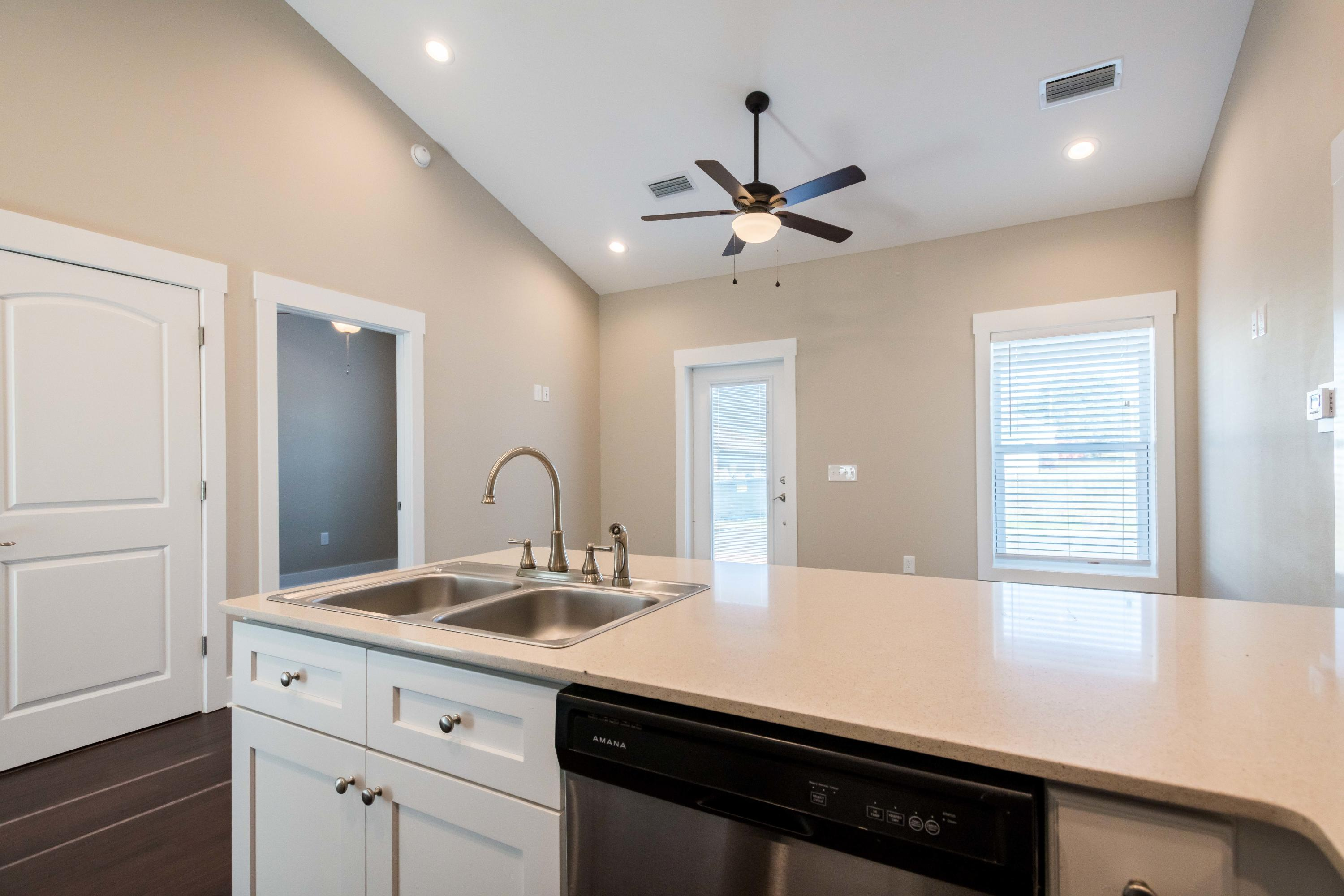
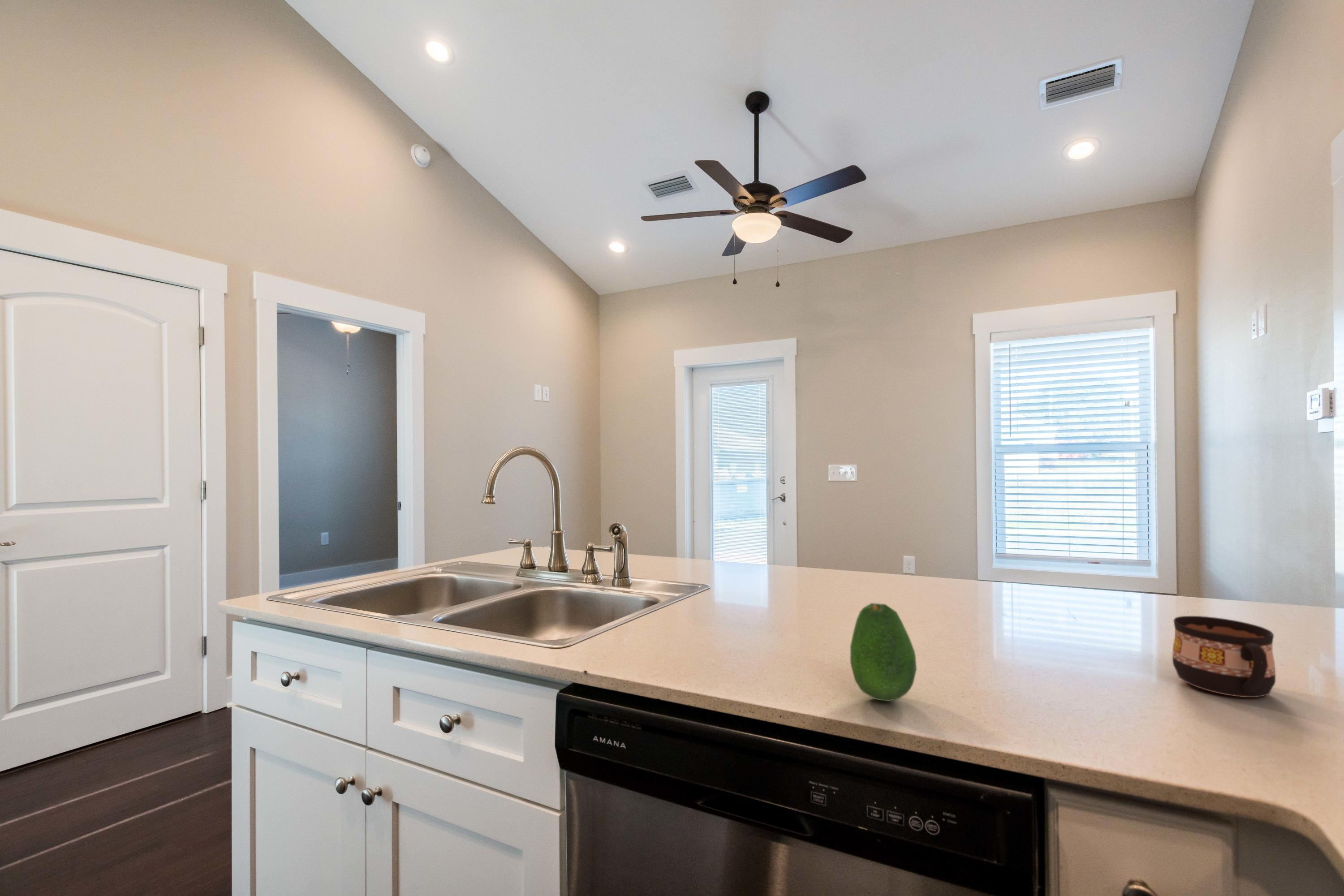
+ cup (1220, 657)
+ fruit (883, 651)
